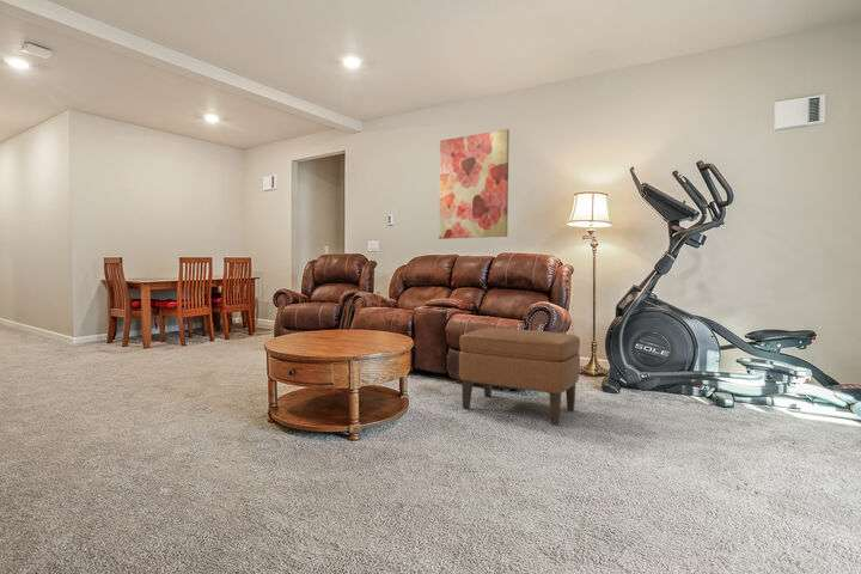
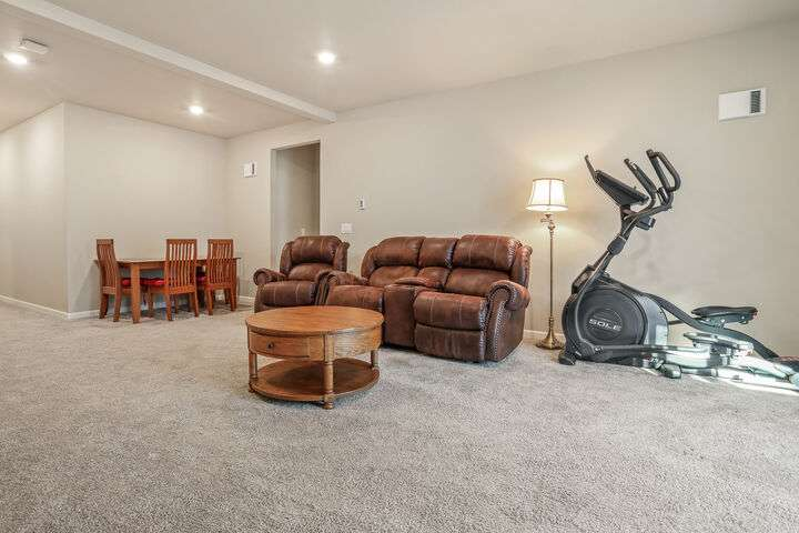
- wall art (472, 187)
- ottoman (519, 370)
